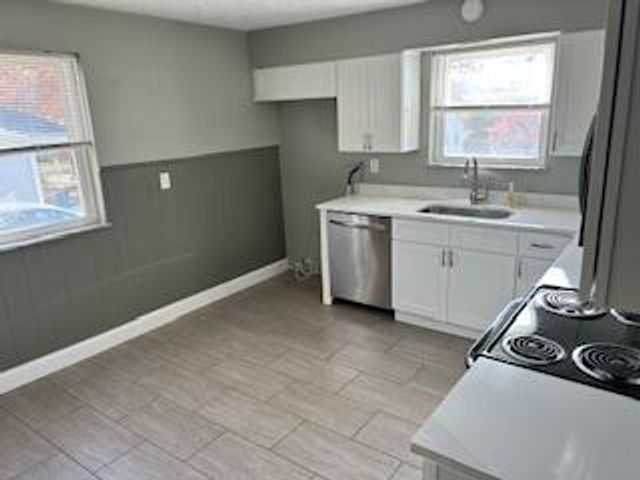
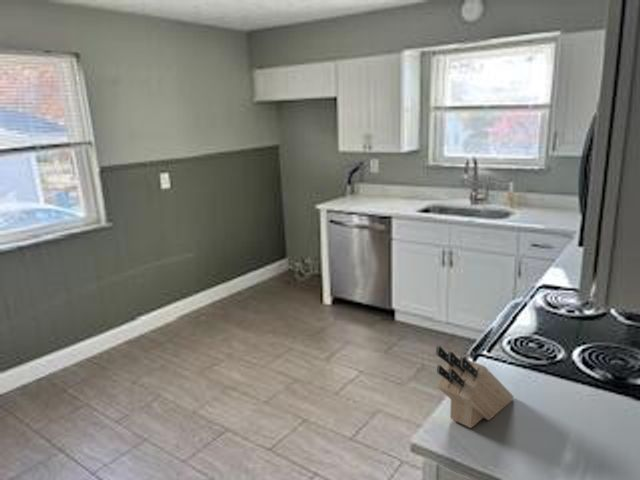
+ knife block (473, 375)
